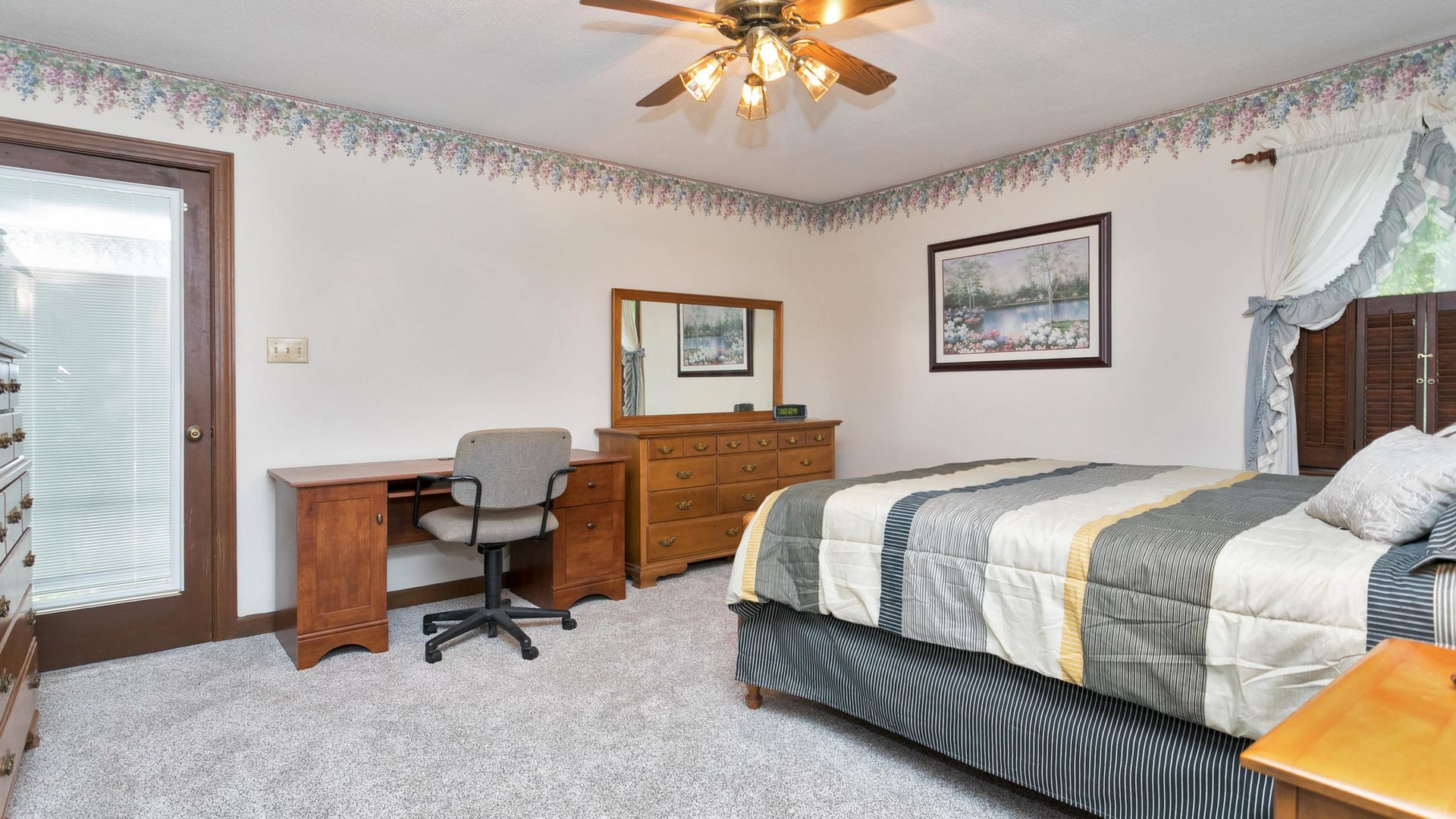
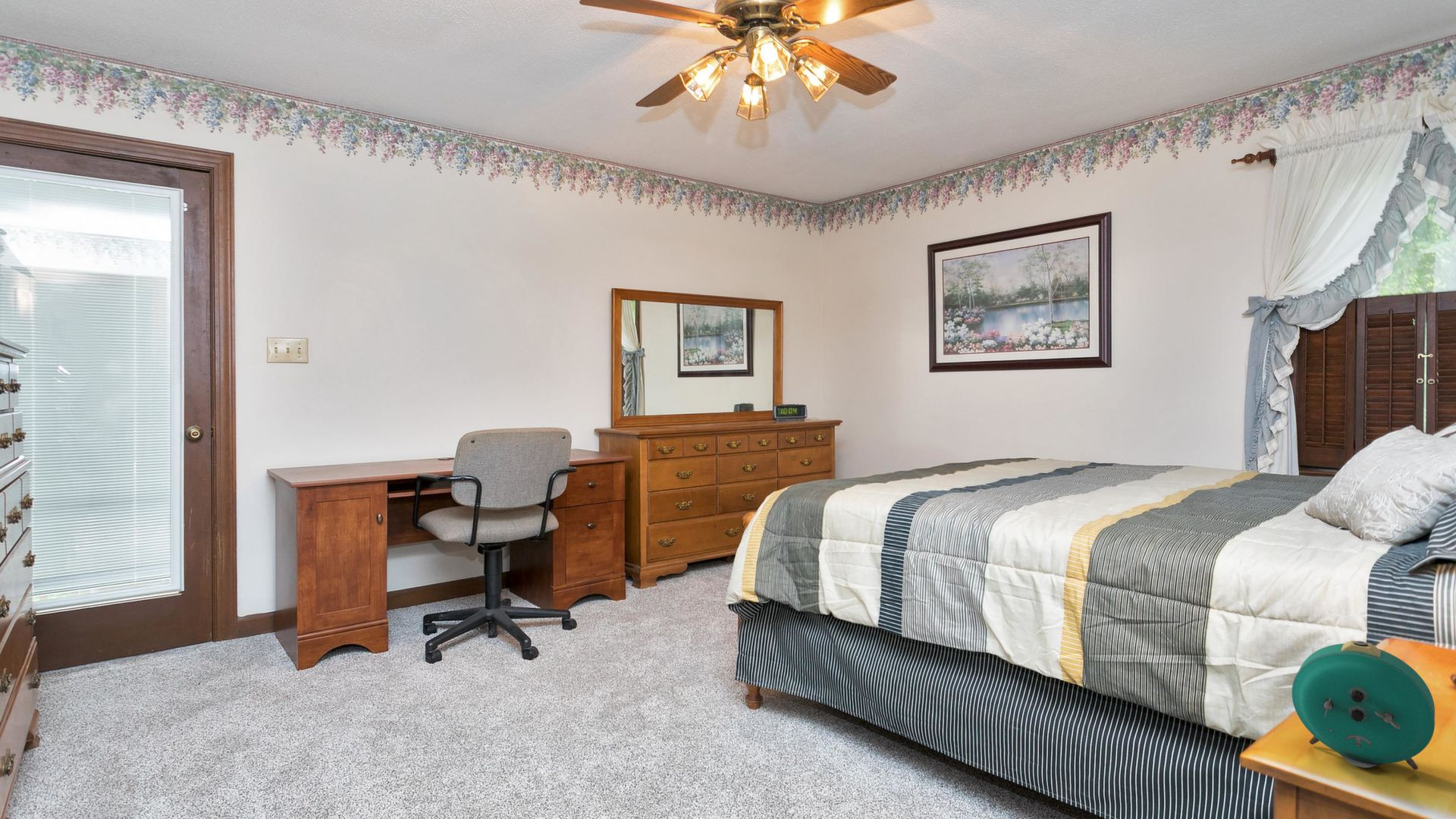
+ alarm clock (1360, 702)
